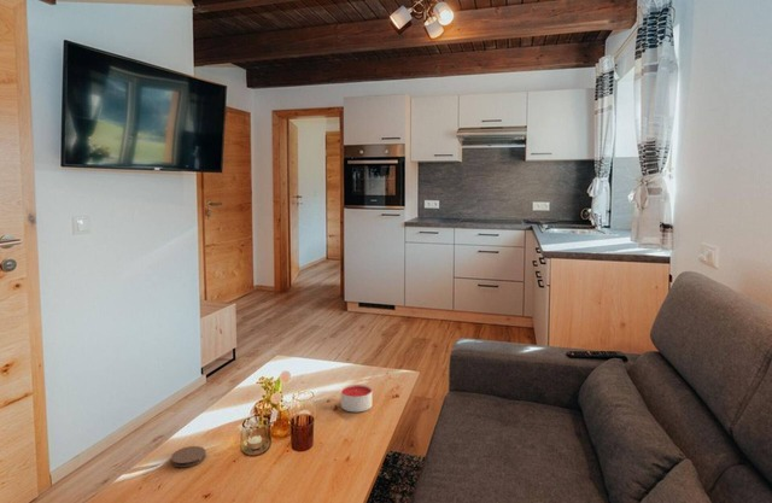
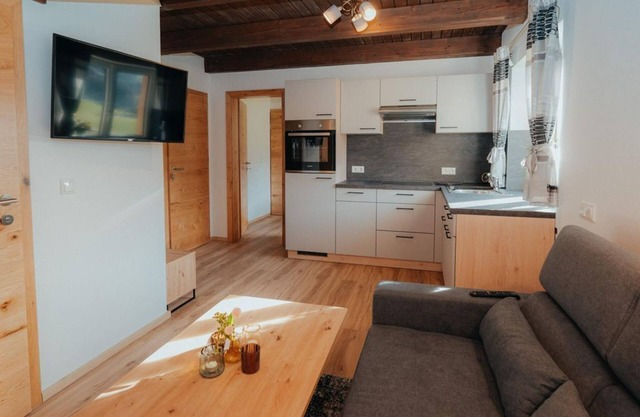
- candle (356, 397)
- coaster (188, 456)
